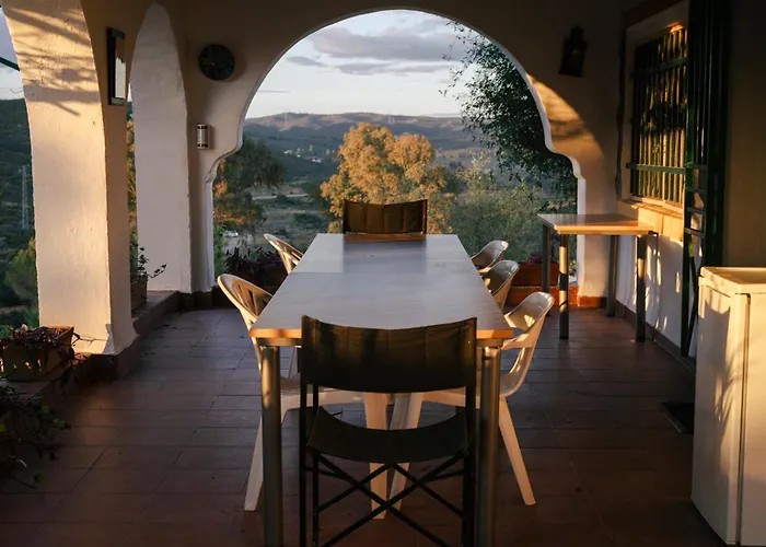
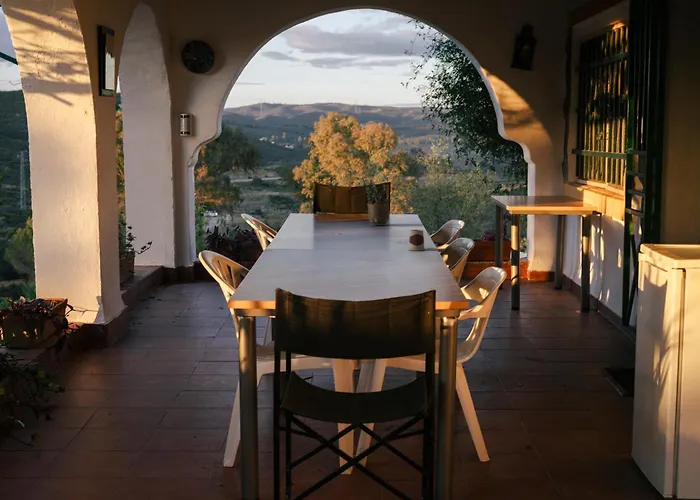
+ potted plant (375, 198)
+ mug (416, 239)
